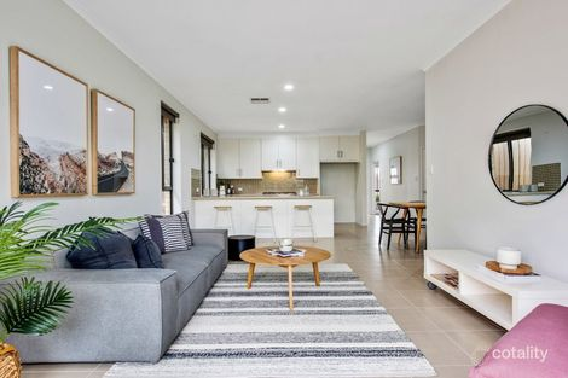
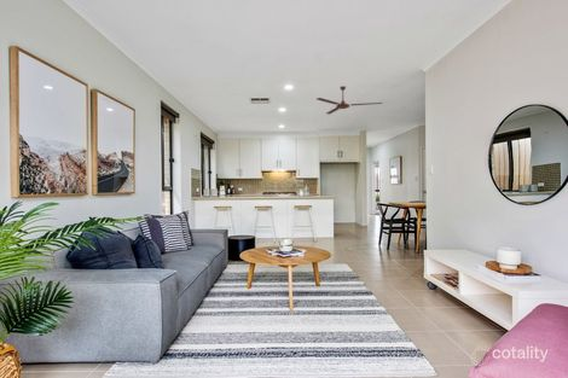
+ ceiling fan (343, 100)
